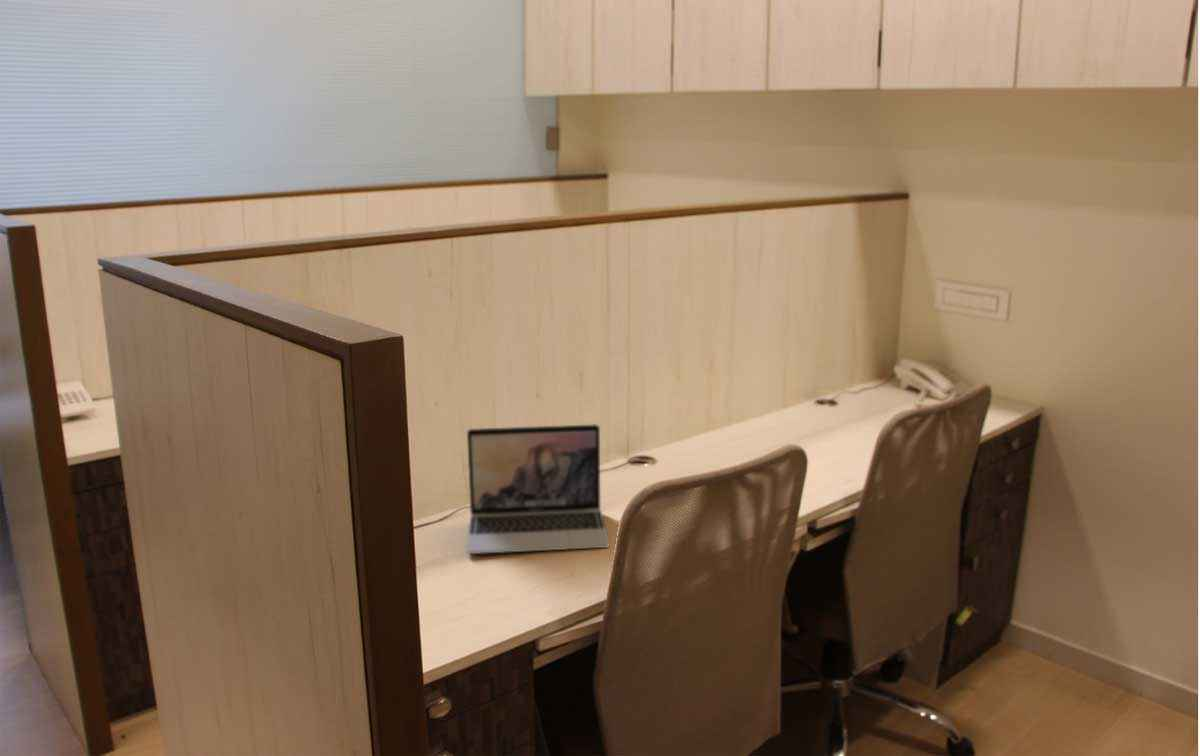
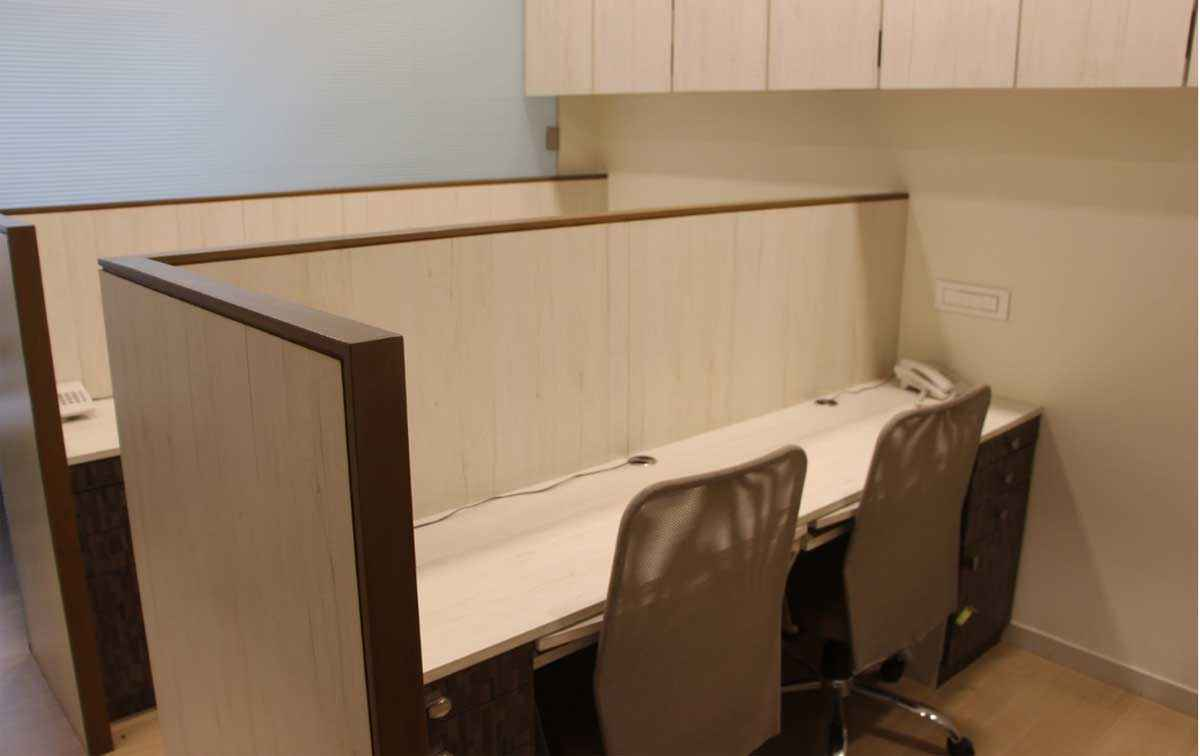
- laptop (536, 487)
